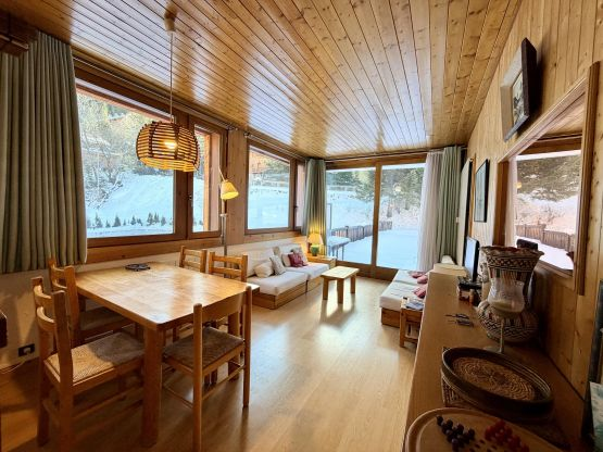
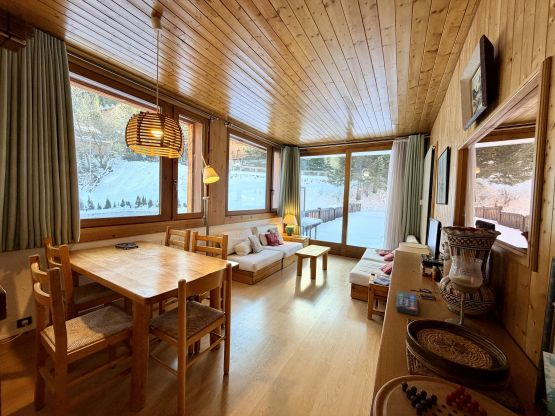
+ remote control (406, 301)
